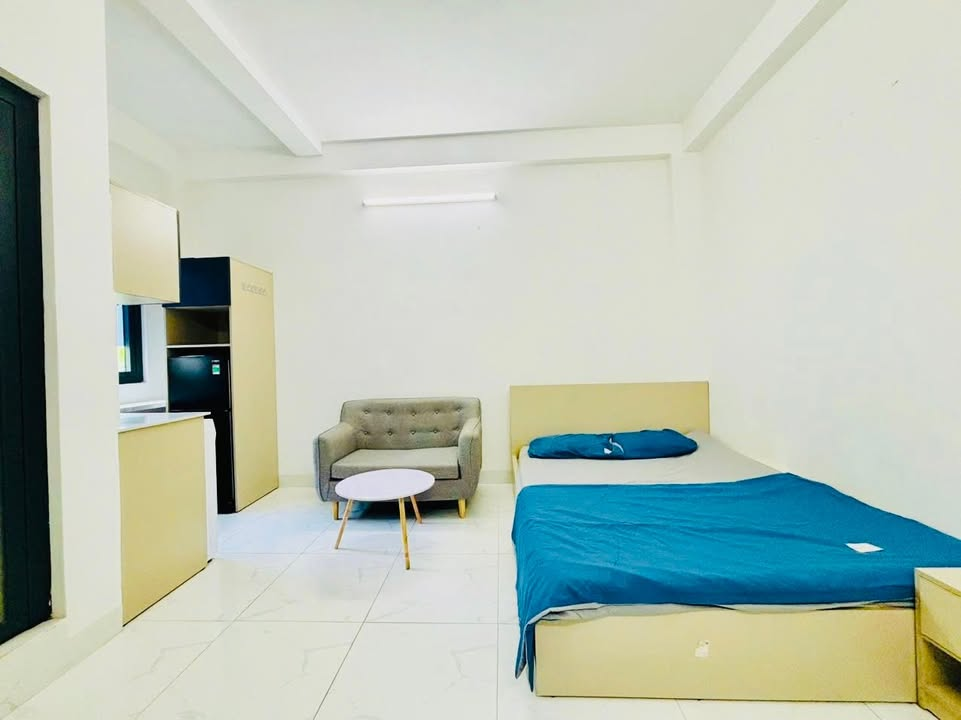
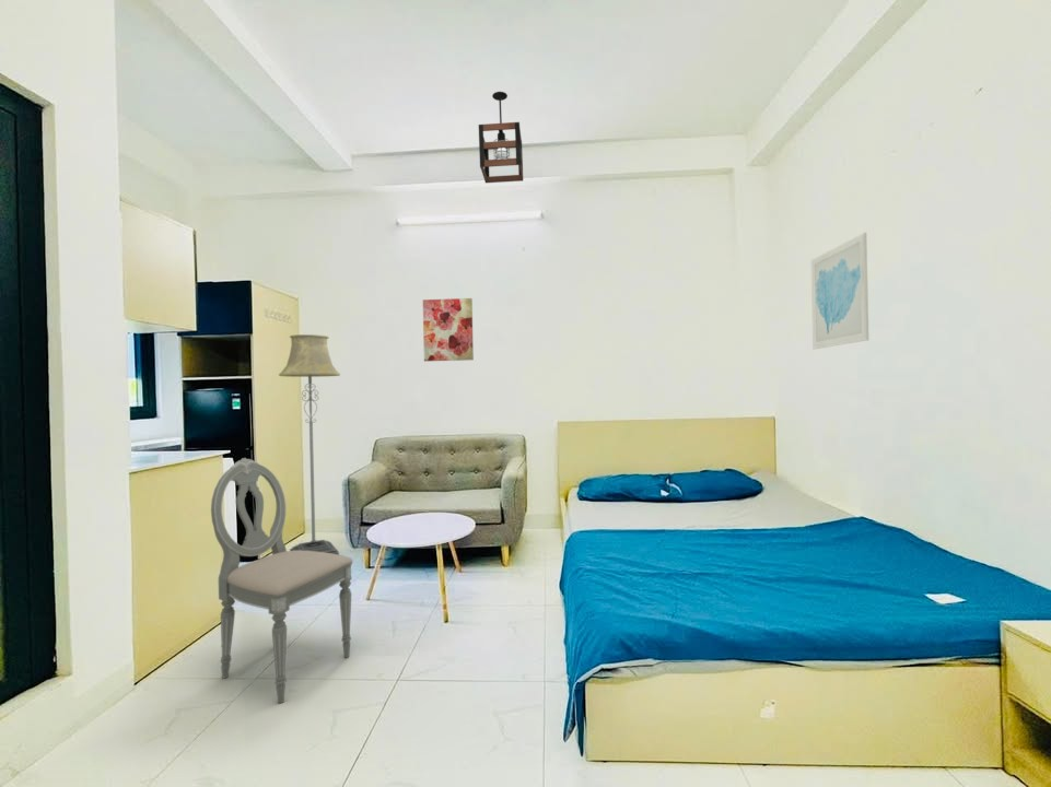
+ wall art (837, 296)
+ dining chair (281, 564)
+ floor lamp (312, 446)
+ pendant light (501, 134)
+ wall art (447, 329)
